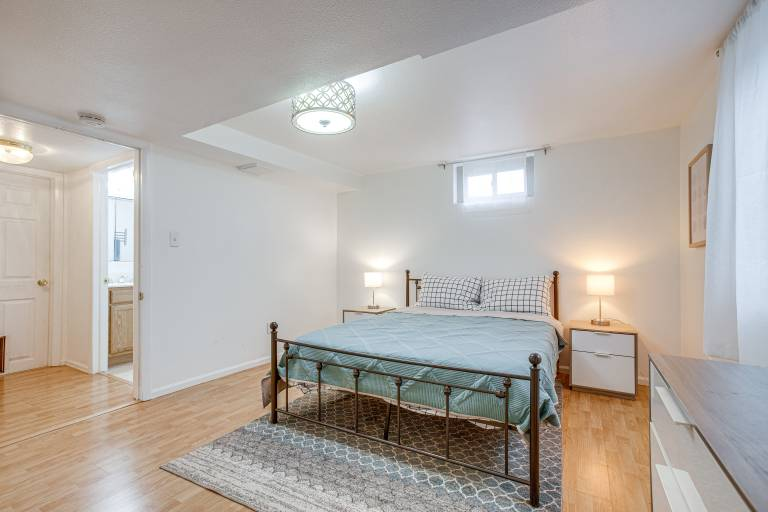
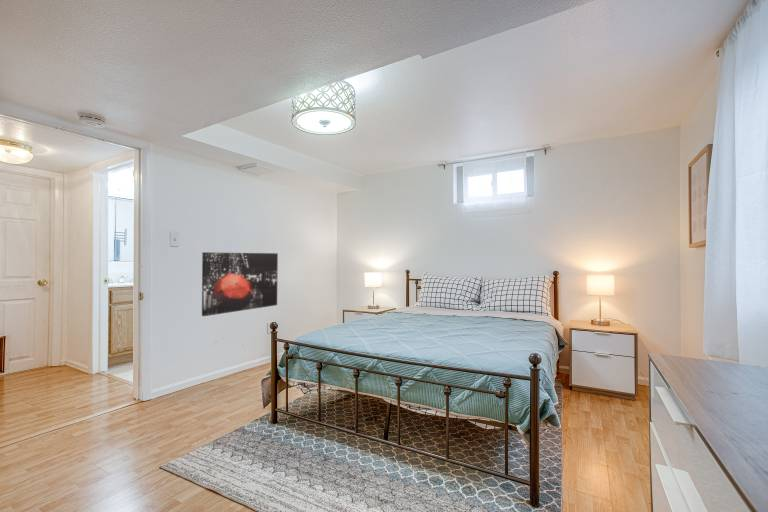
+ wall art (243, 281)
